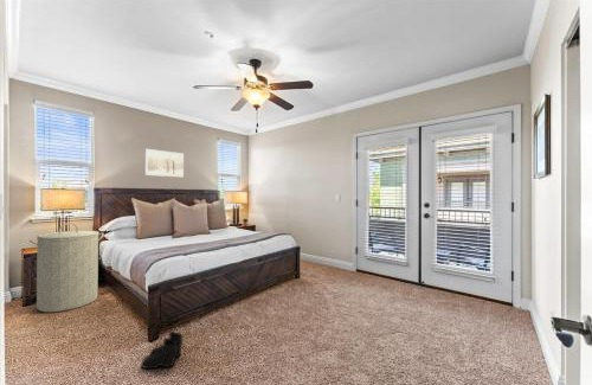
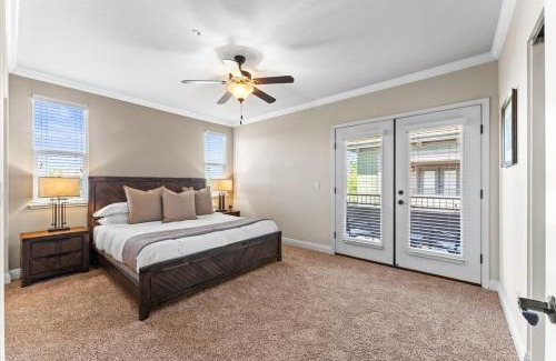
- boots (162, 347)
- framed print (165, 163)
- laundry hamper (69, 262)
